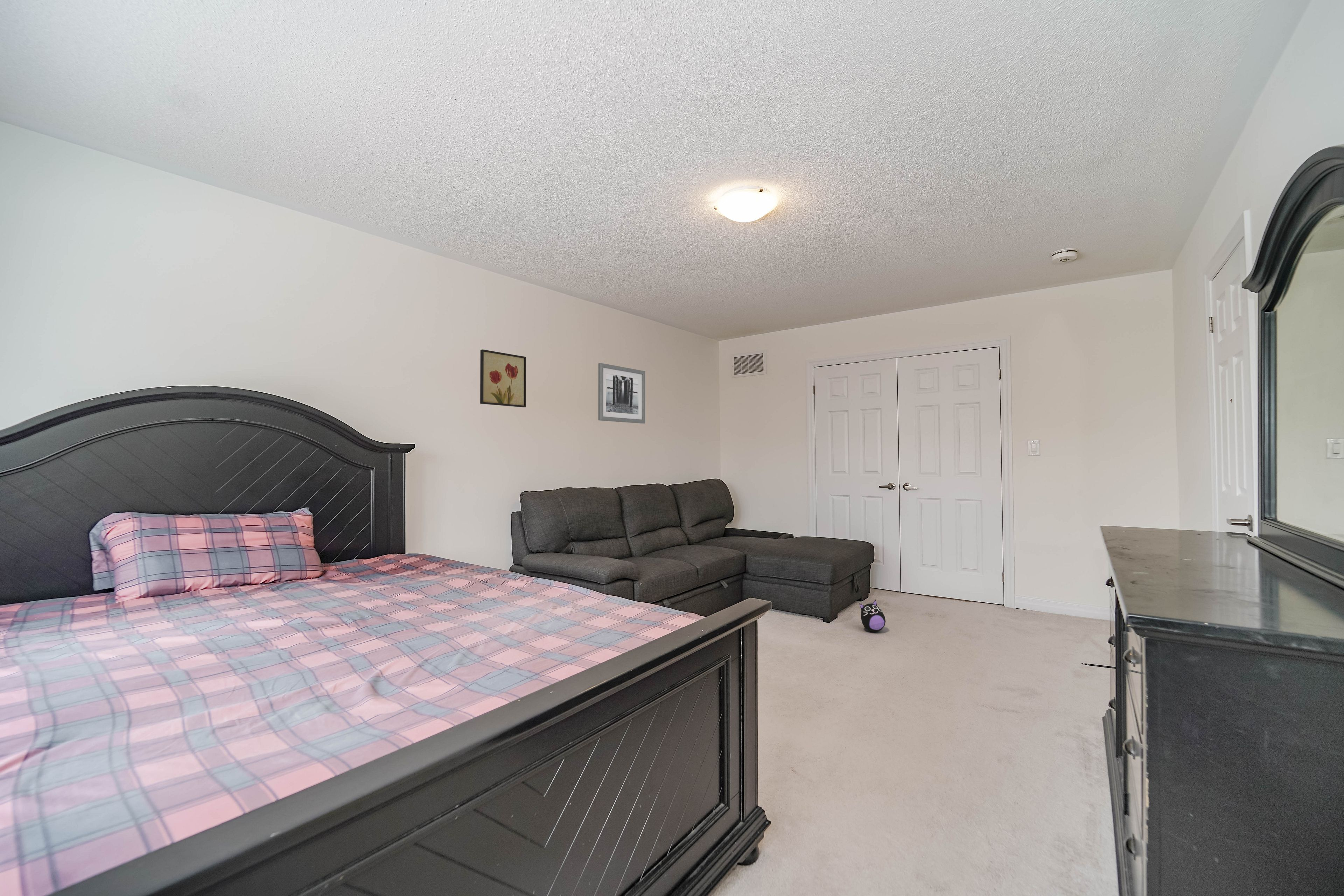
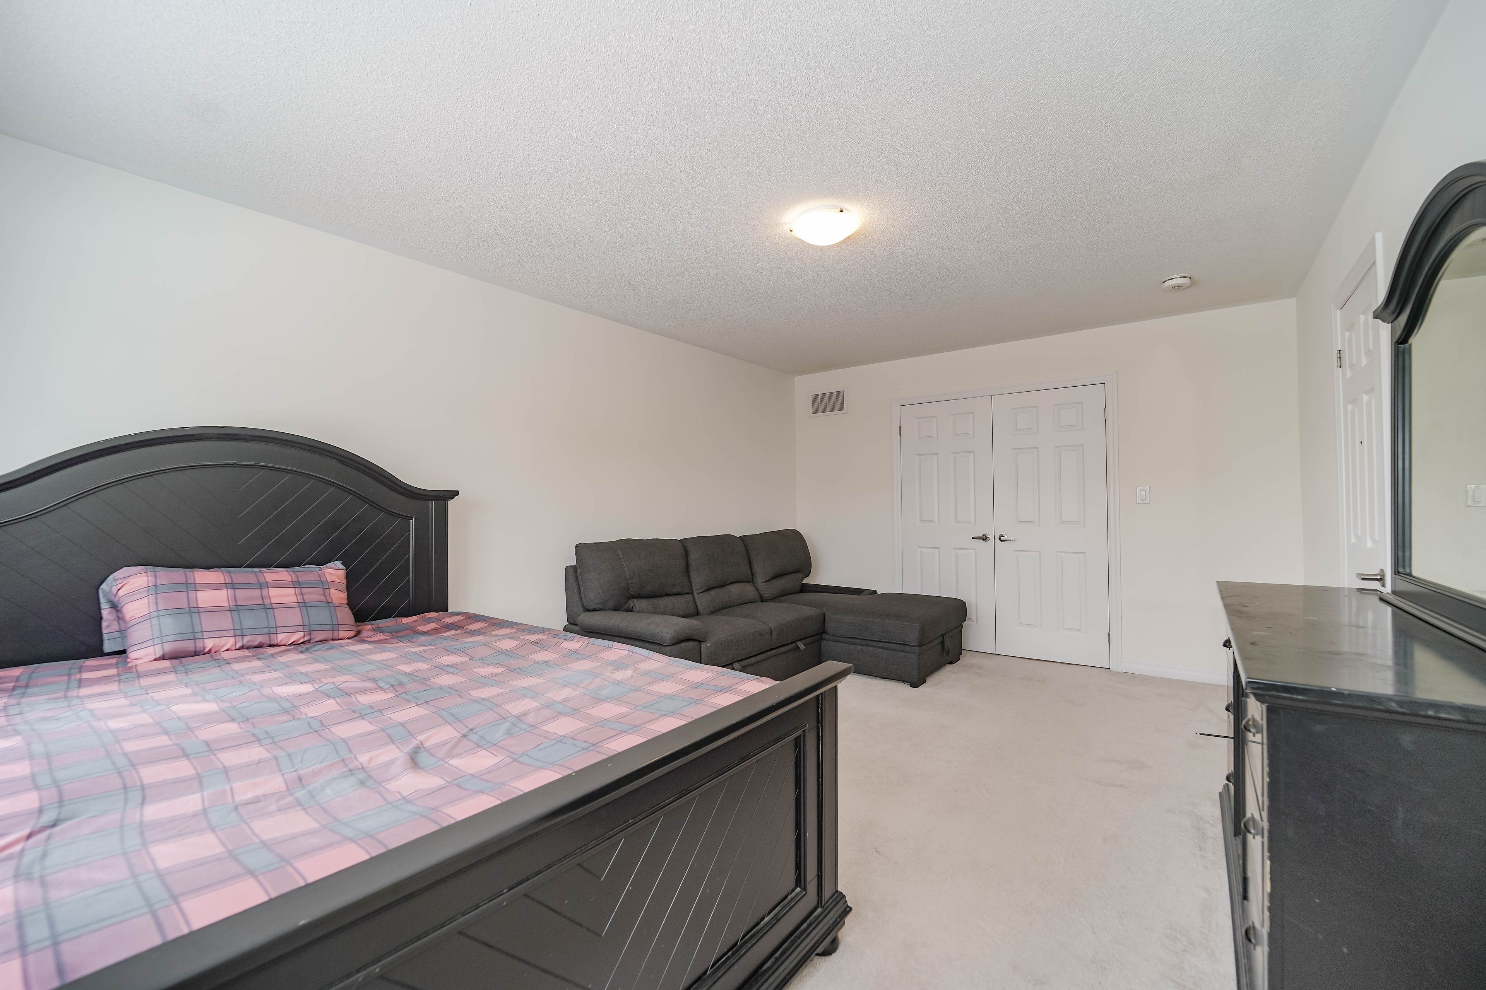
- plush toy (873, 615)
- wall art (623, 394)
- wall art (503, 379)
